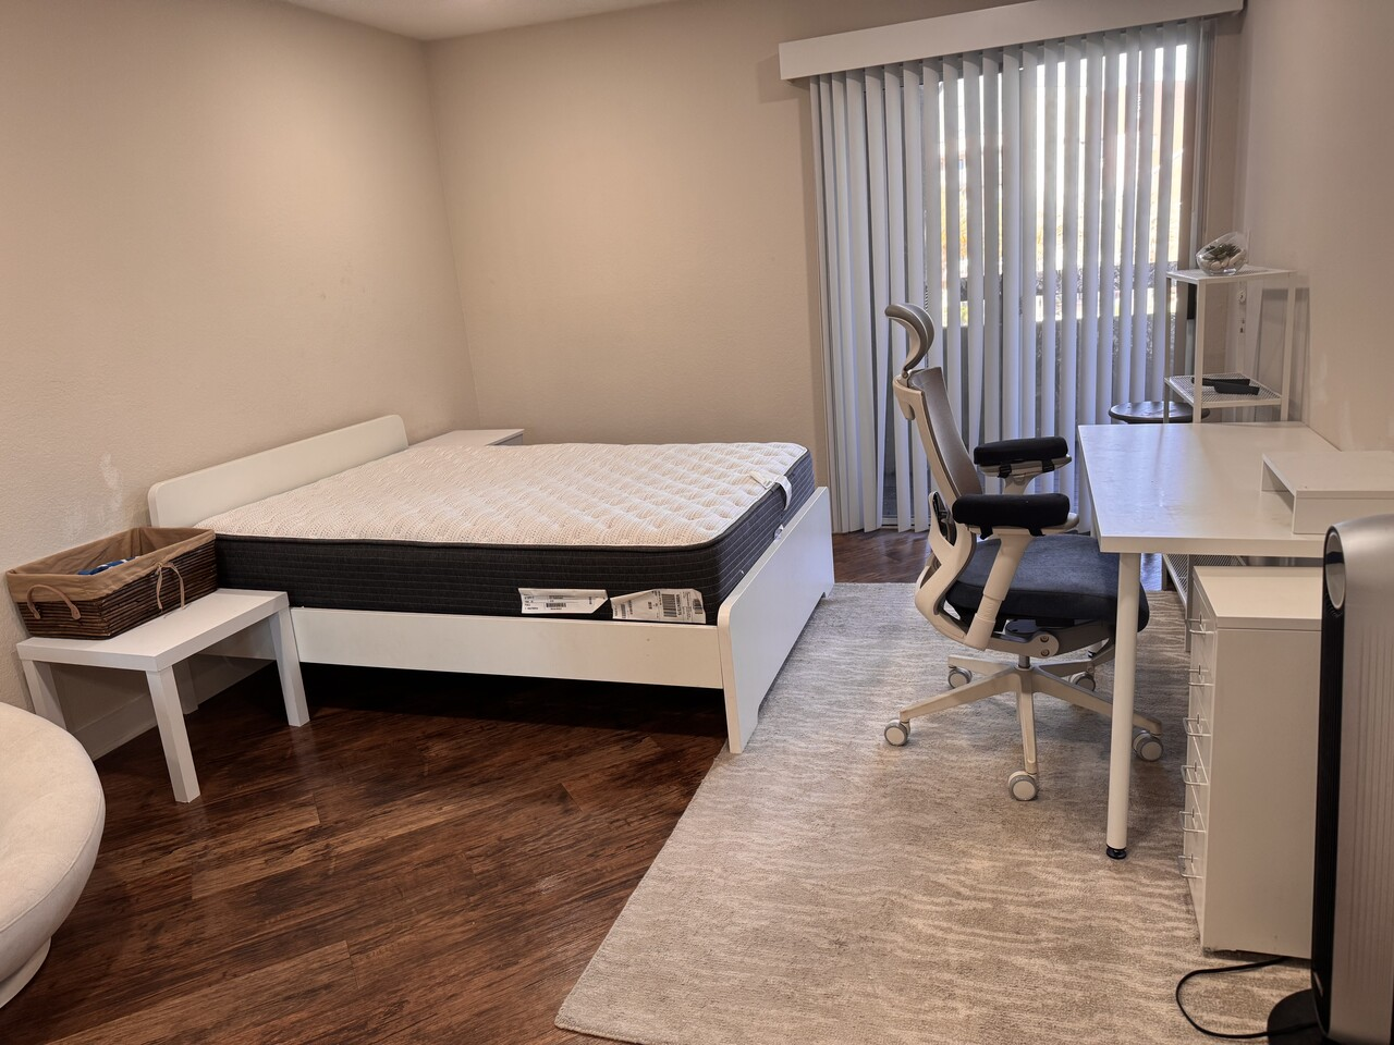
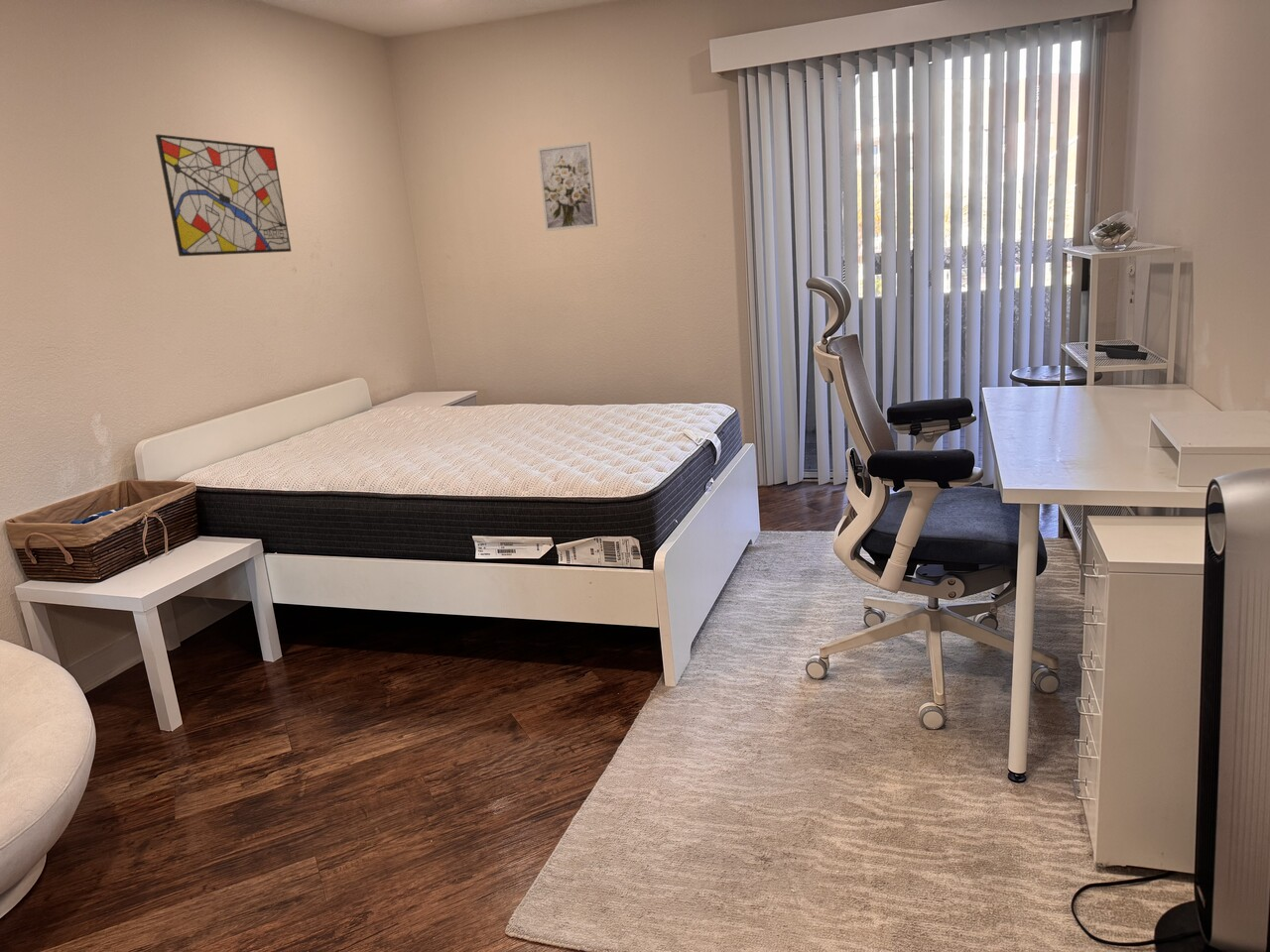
+ wall art (229, 198)
+ wall art (568, 186)
